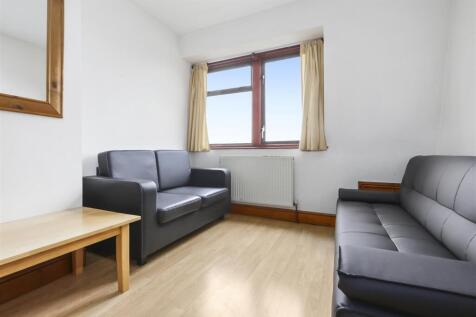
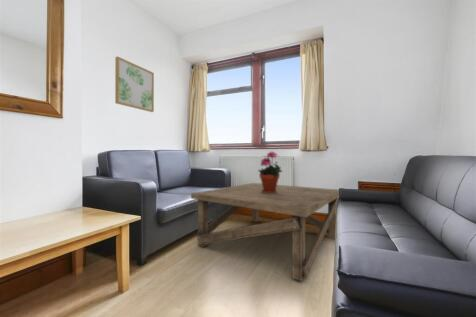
+ wall art (136, 86)
+ coffee table (270, 211)
+ potted plant (269, 171)
